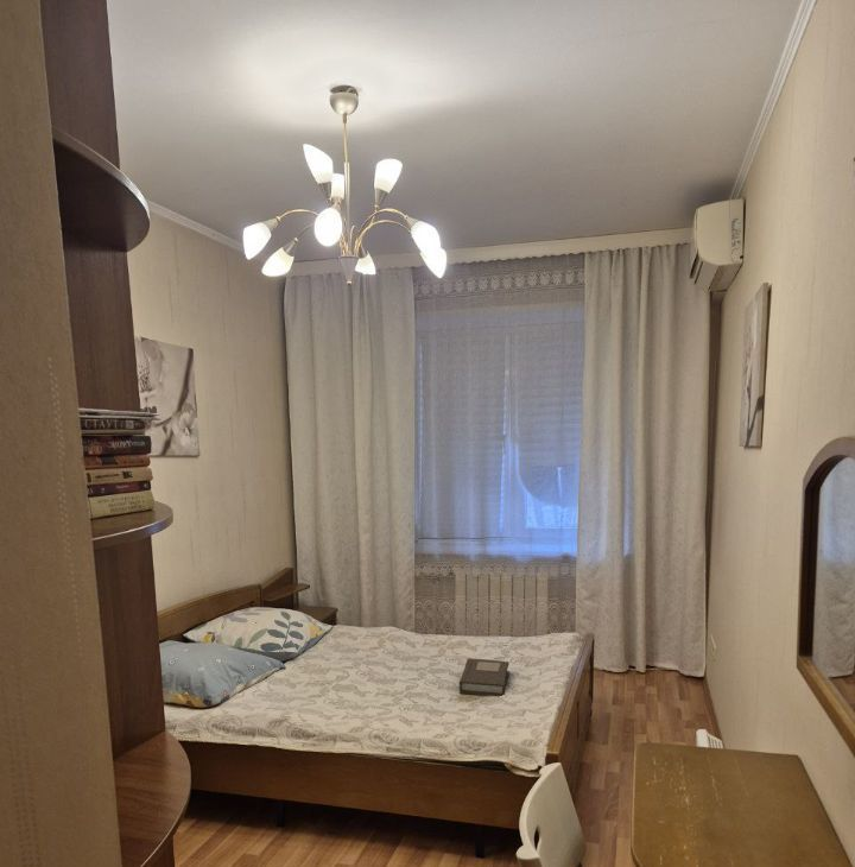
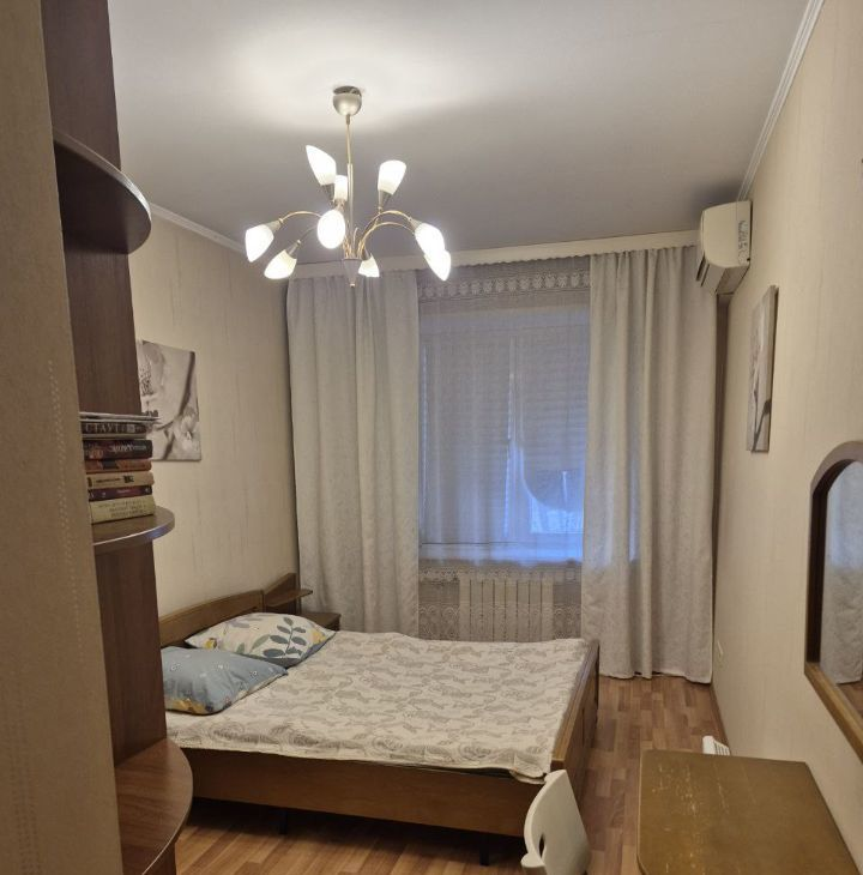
- book (484, 676)
